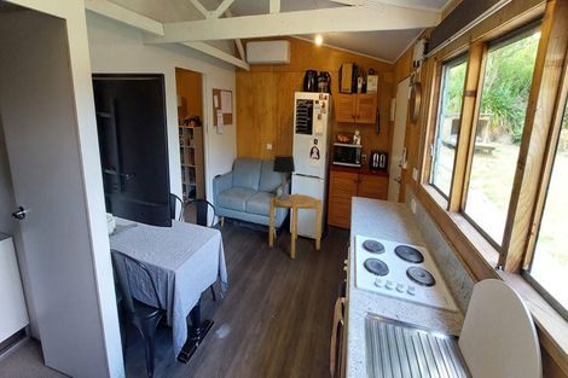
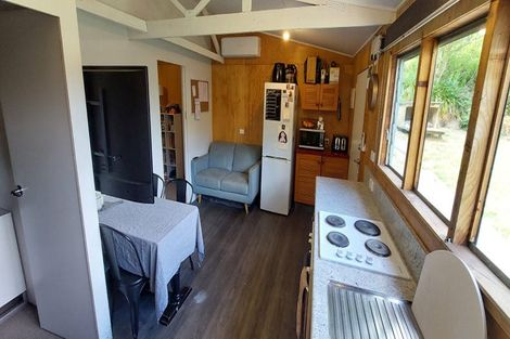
- table lamp (283, 178)
- side table (294, 223)
